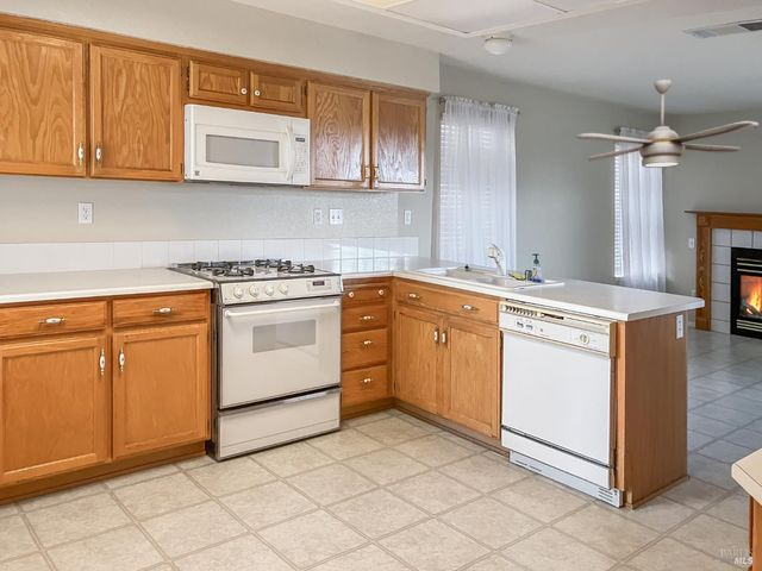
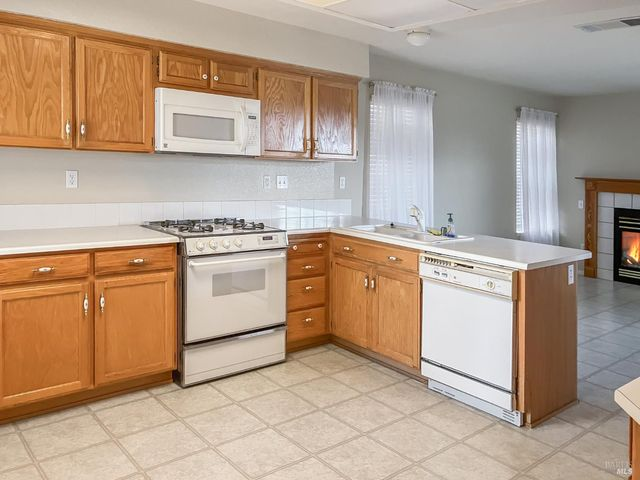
- ceiling fan (662, 123)
